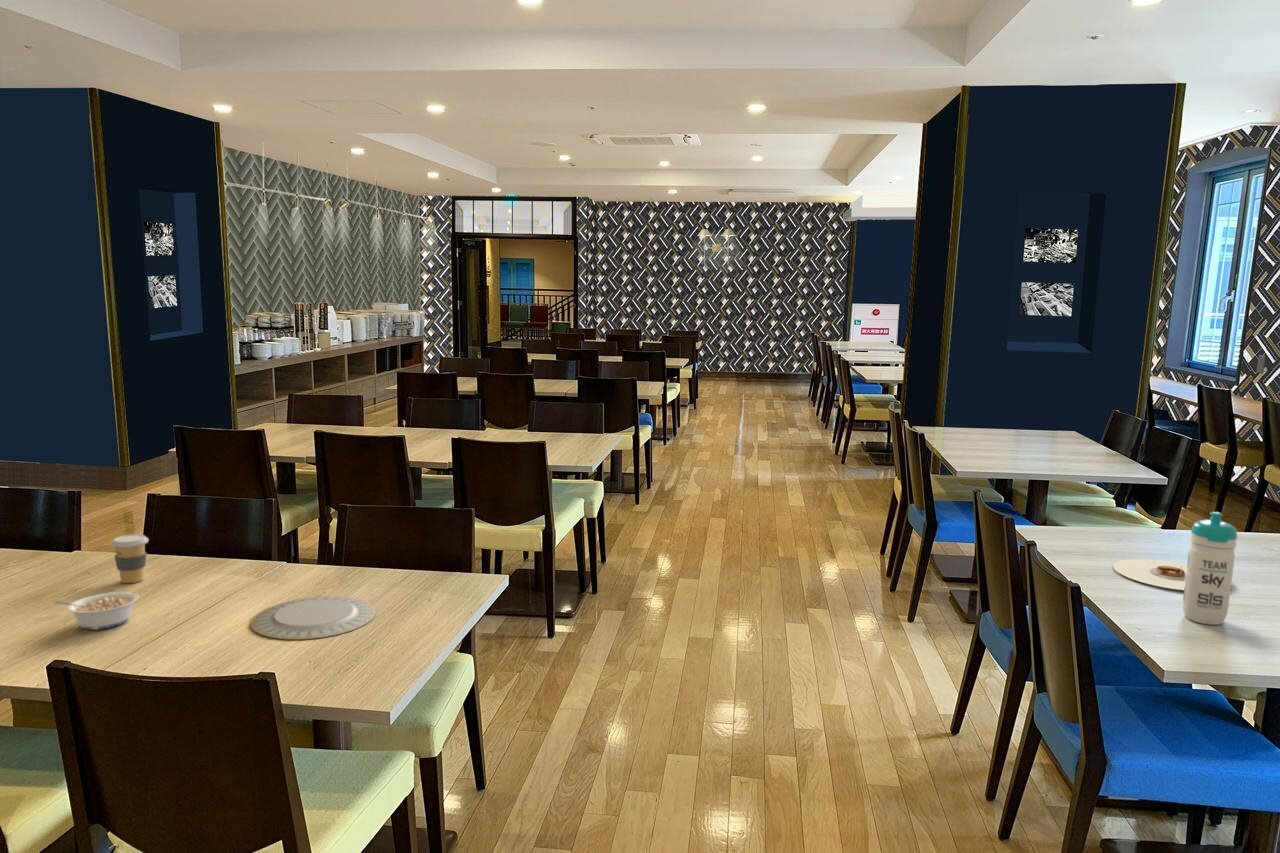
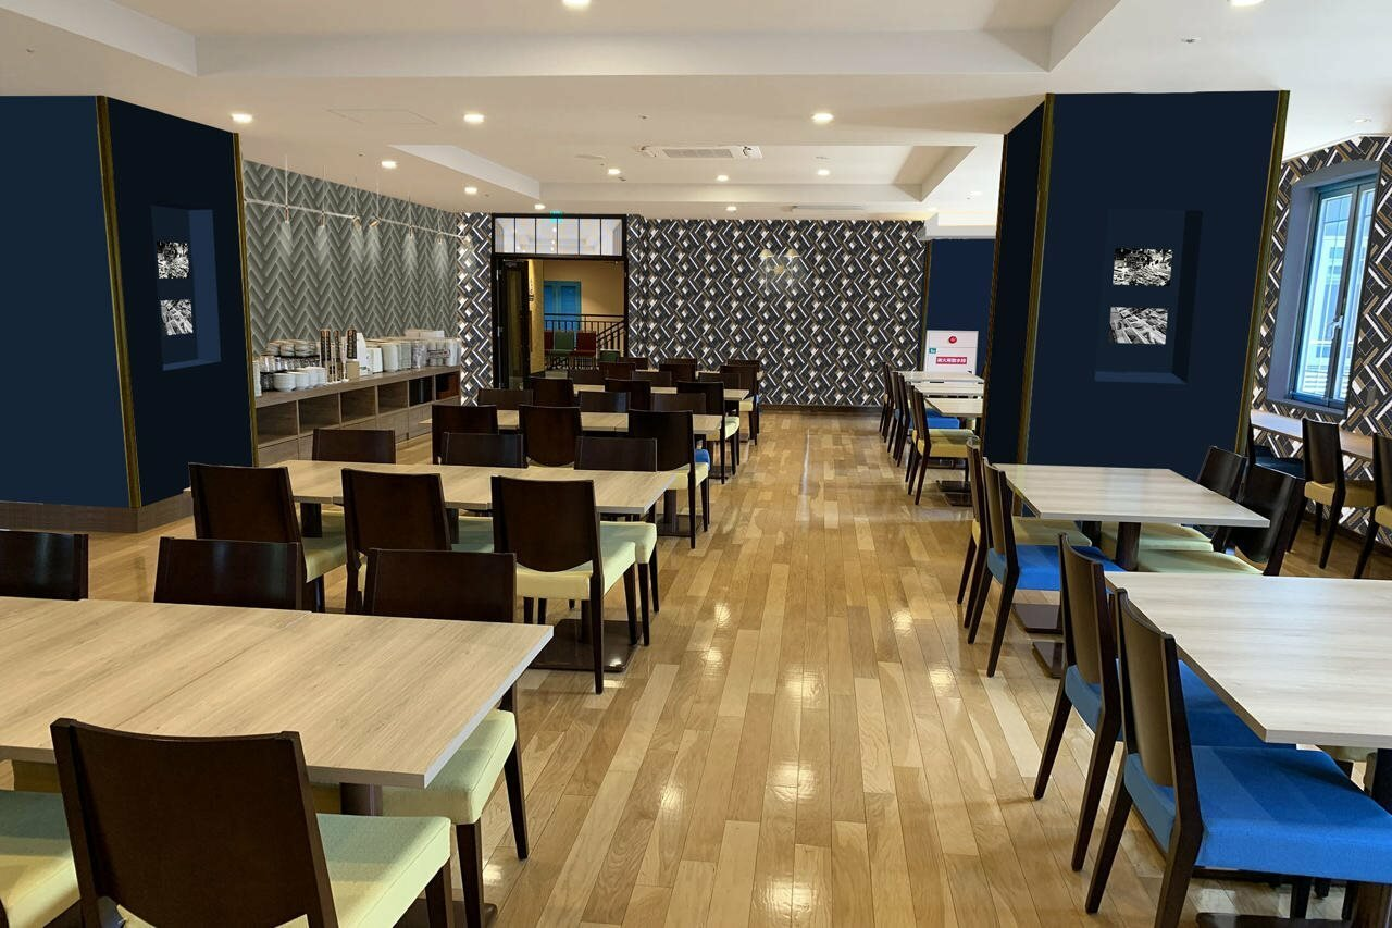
- plate (1171, 570)
- water bottle (1209, 566)
- chinaware (314, 614)
- legume (101, 610)
- coffee cup (131, 559)
